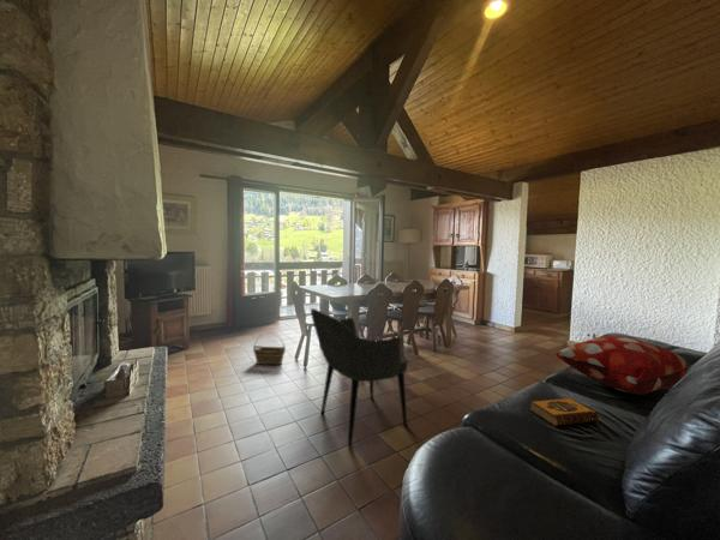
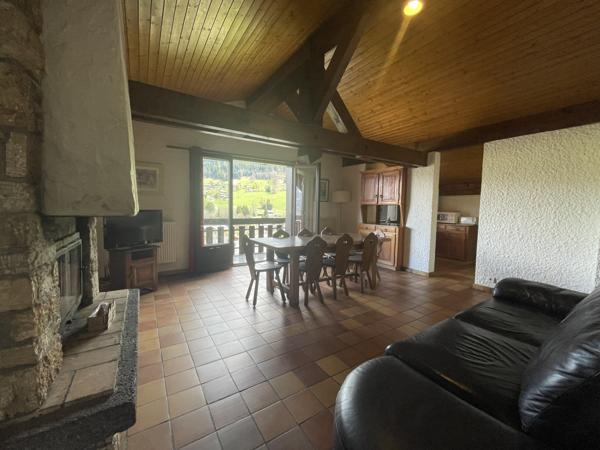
- hardback book (563, 412)
- armchair (358, 365)
- basket (269, 348)
- decorative pillow (618, 361)
